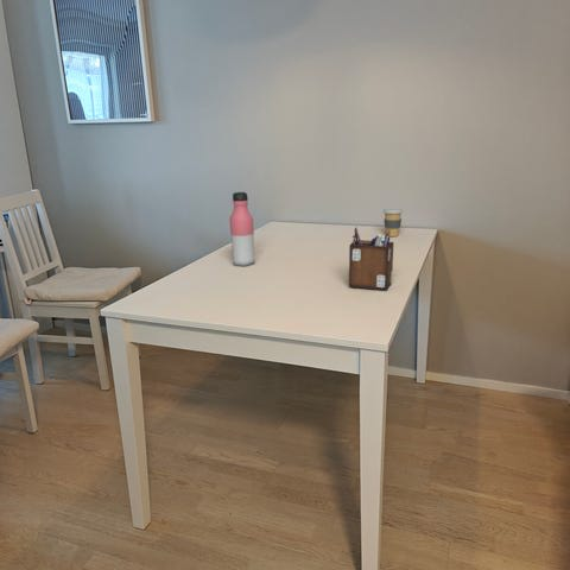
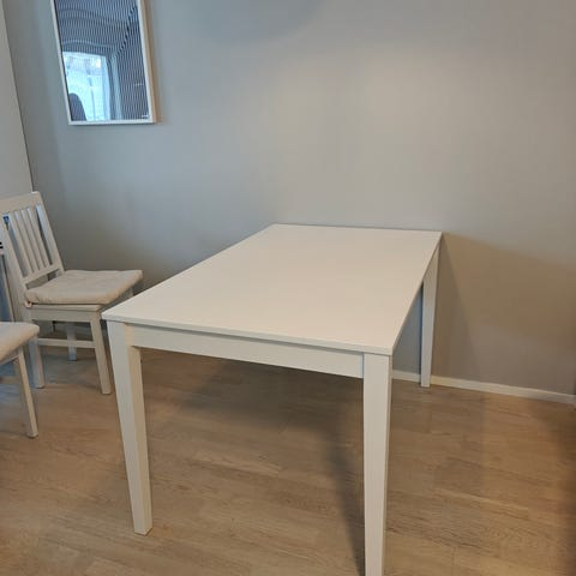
- water bottle (241, 228)
- desk organizer (370, 255)
- coffee cup (392, 222)
